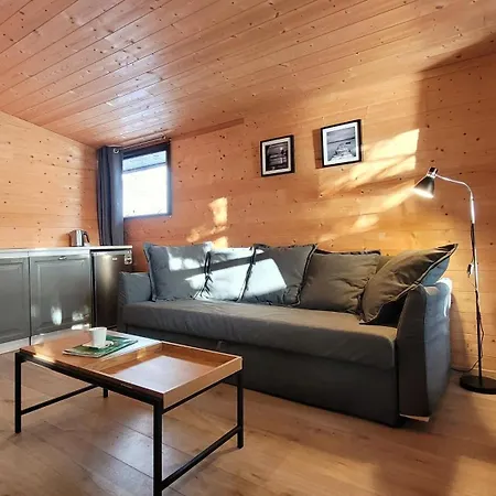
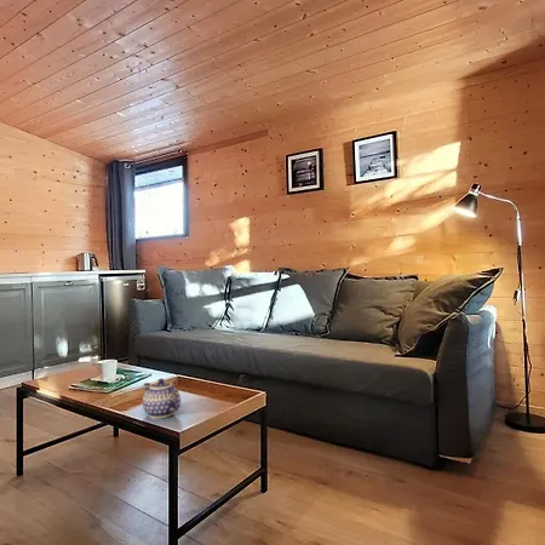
+ teapot (161, 396)
